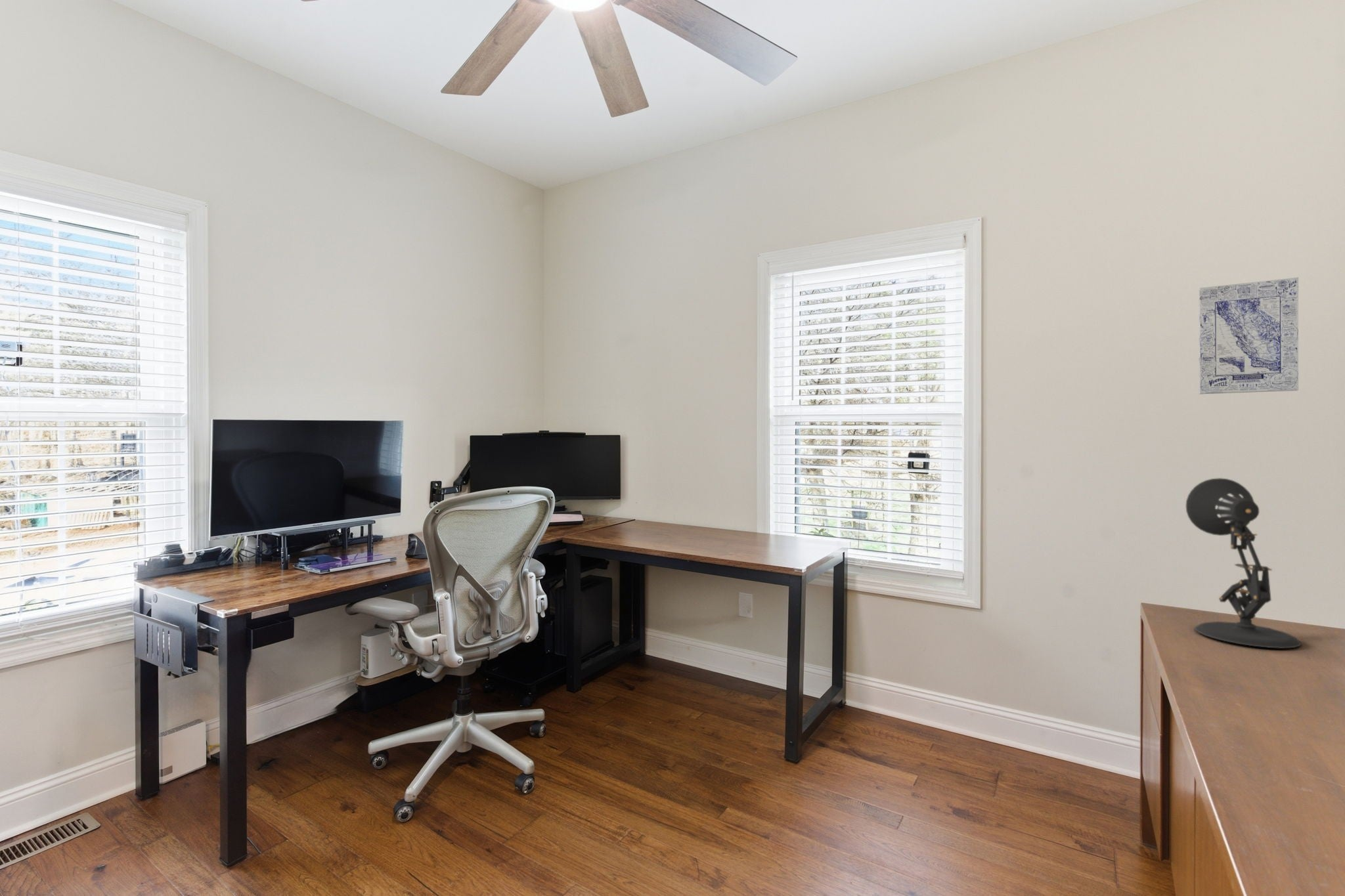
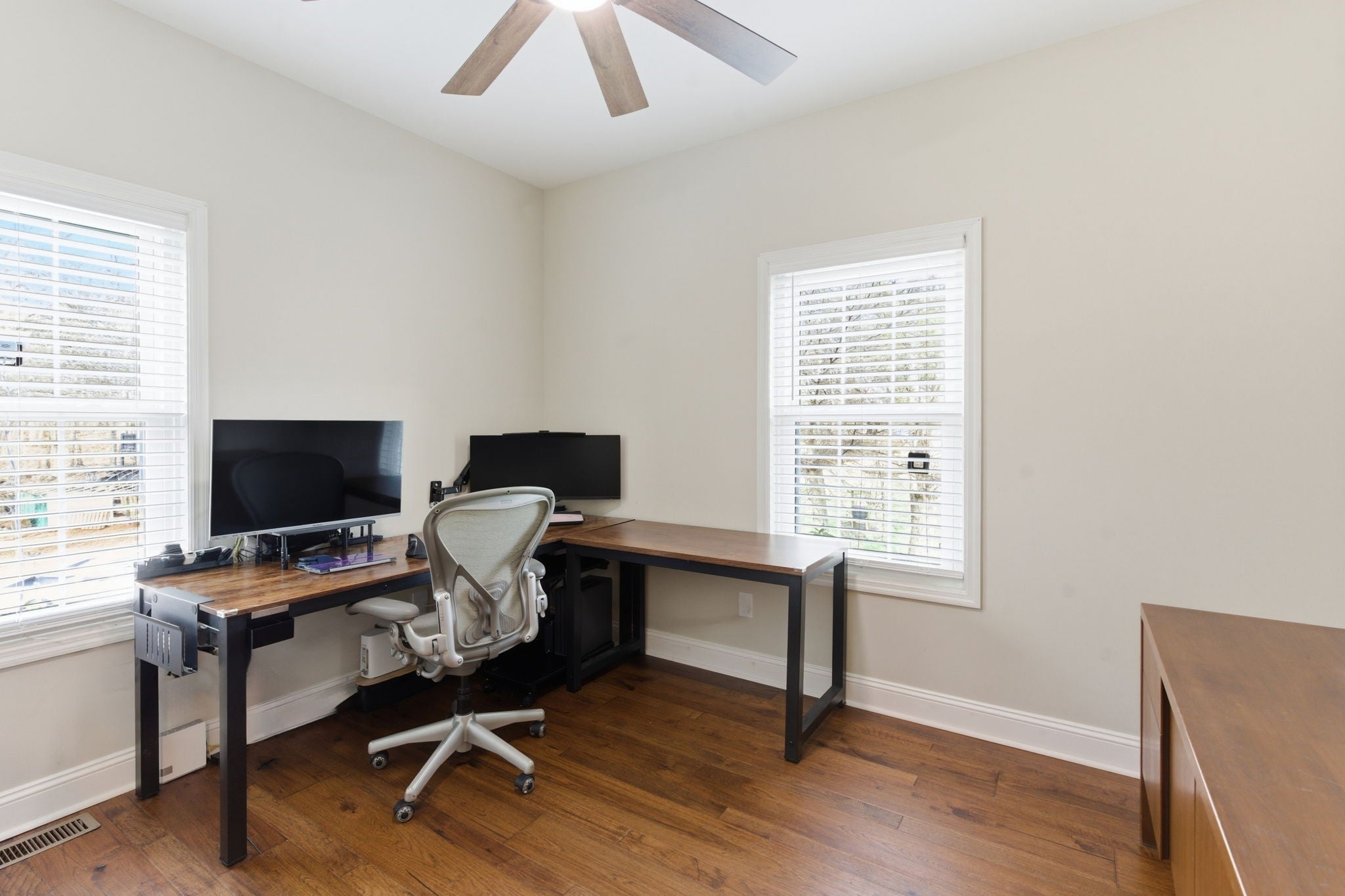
- wall art (1246, 337)
- desk lamp (1243, 557)
